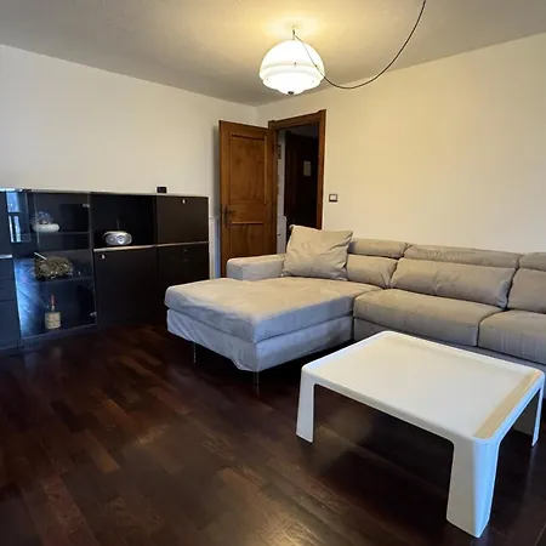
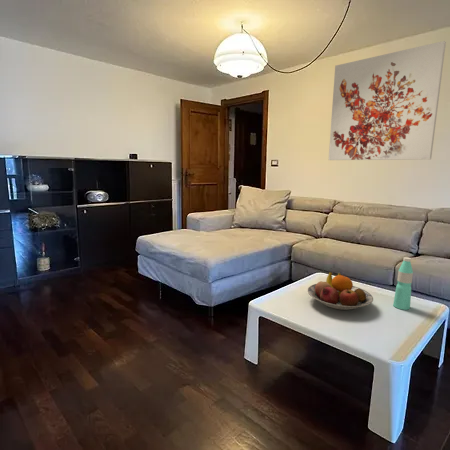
+ water bottle (404, 282)
+ fruit bowl (339, 291)
+ wall art (379, 108)
